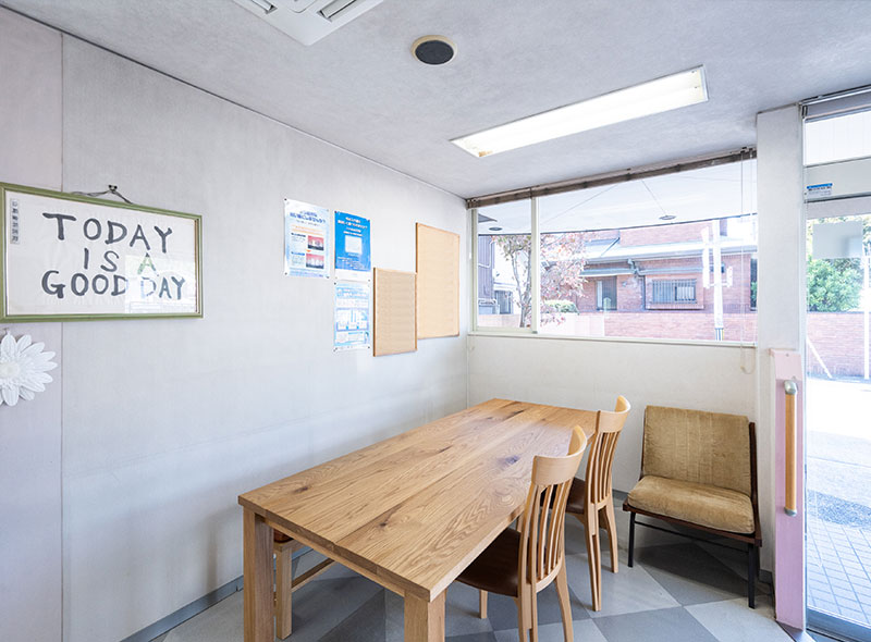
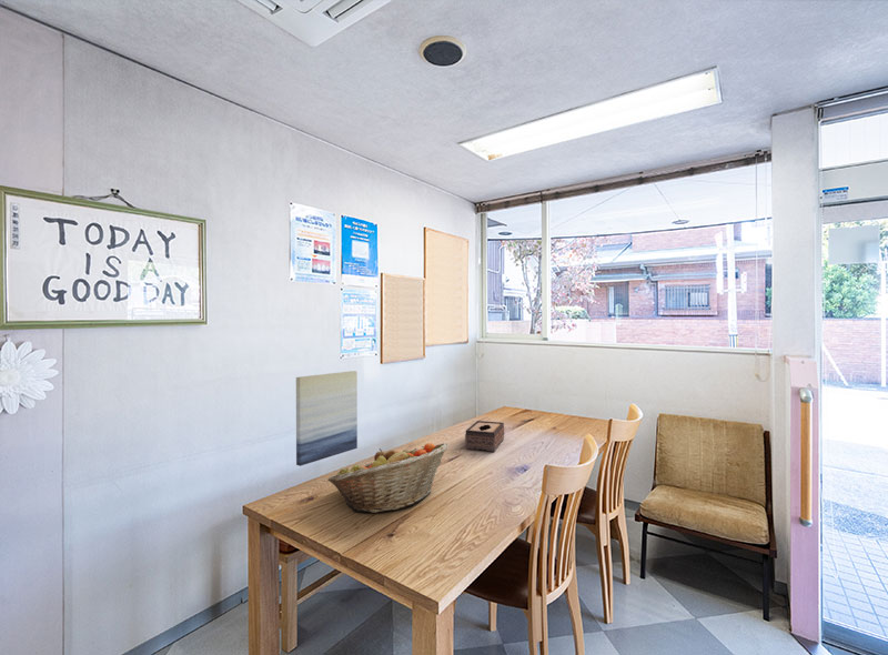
+ tissue box (485, 434)
+ wall art (329, 414)
+ fruit basket (392, 471)
